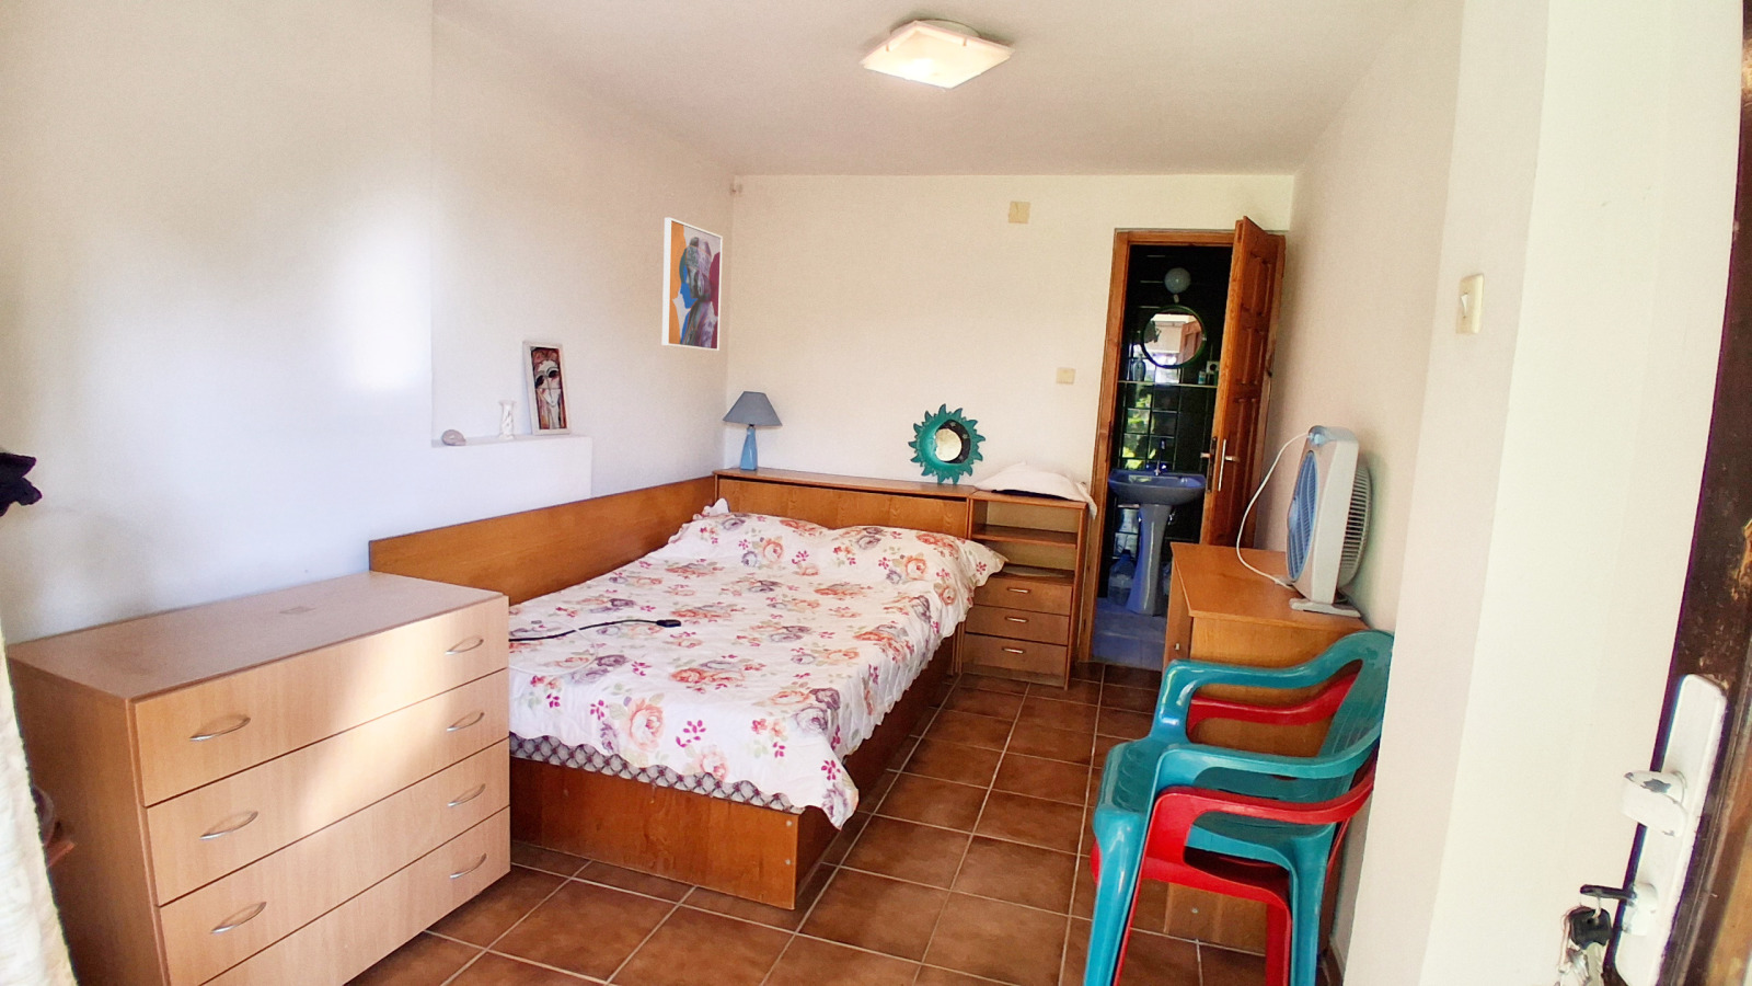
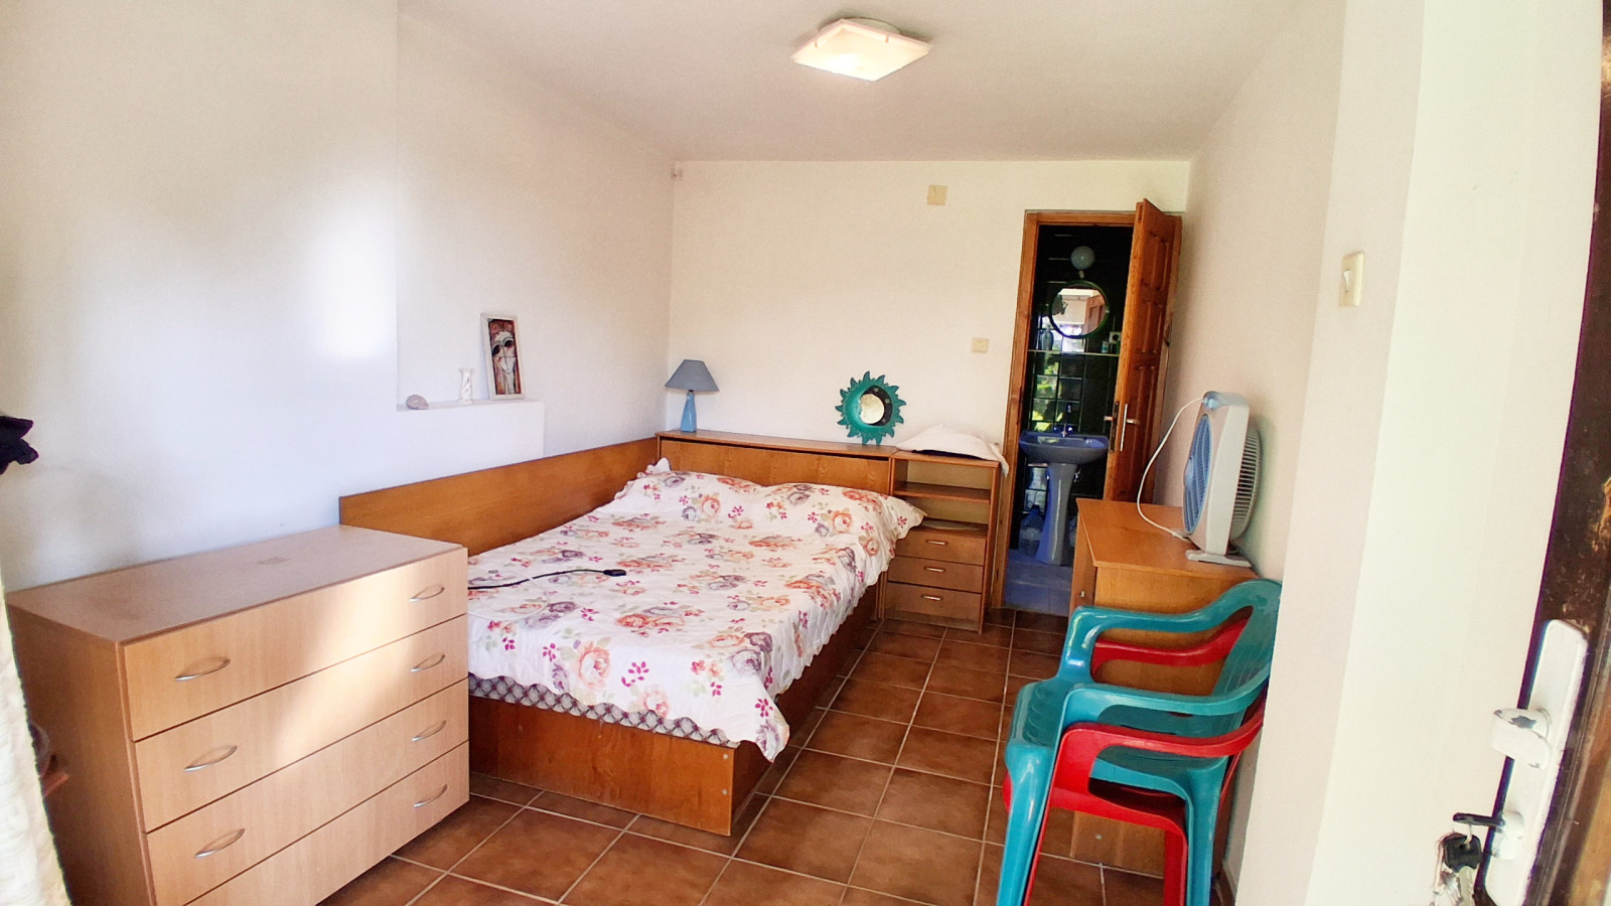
- wall art (693, 288)
